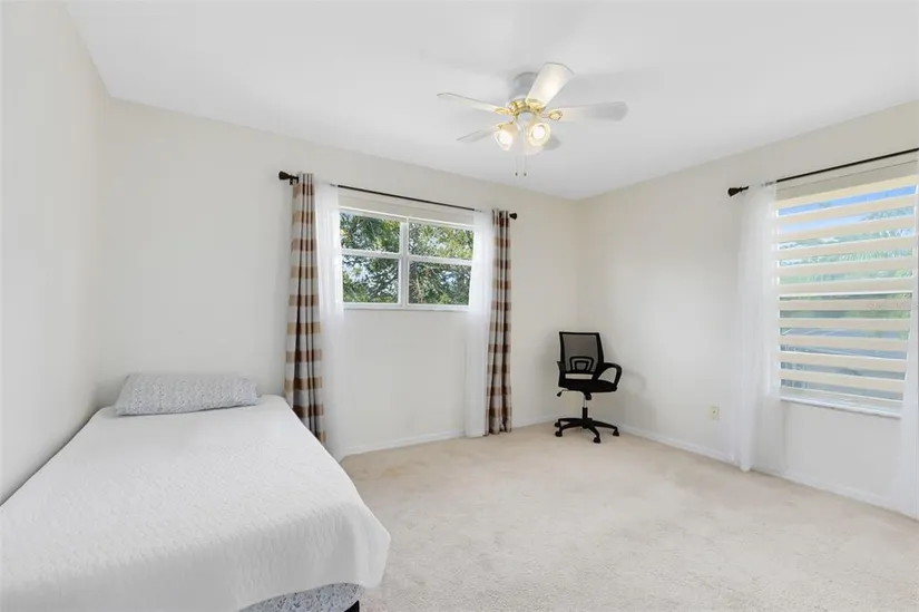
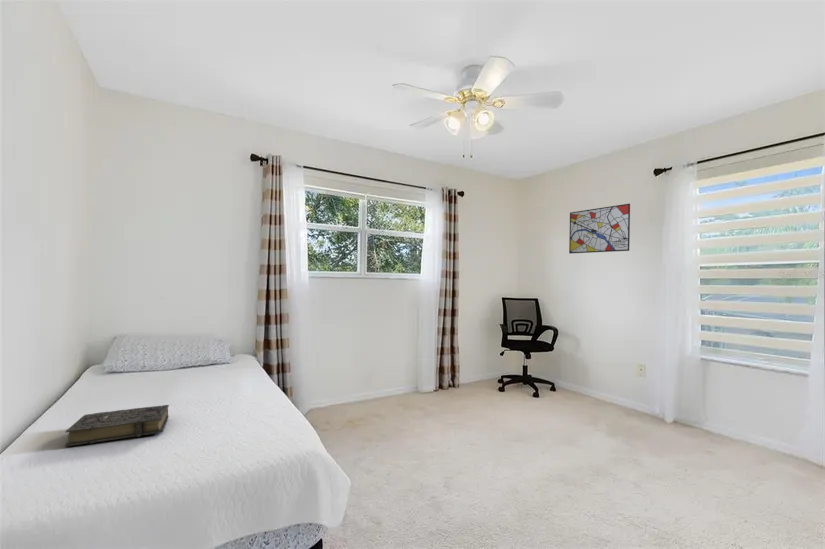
+ book (122, 423)
+ wall art (597, 230)
